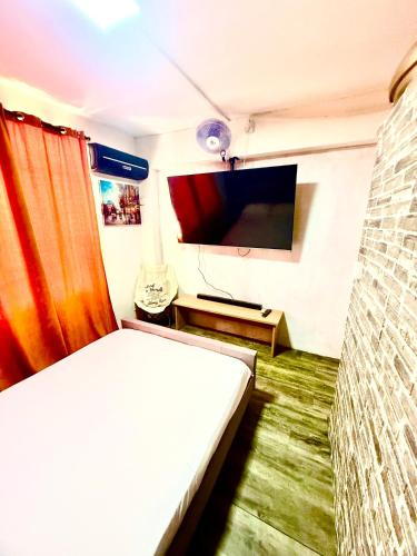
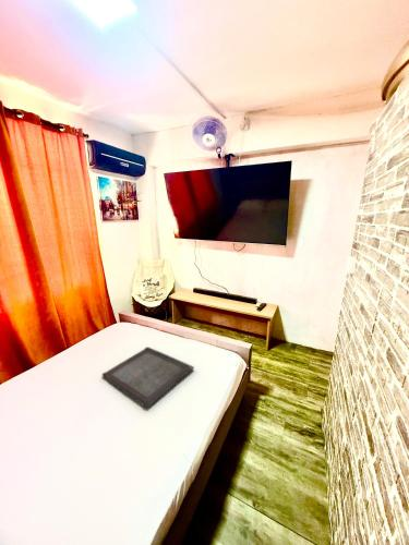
+ serving tray (148, 371)
